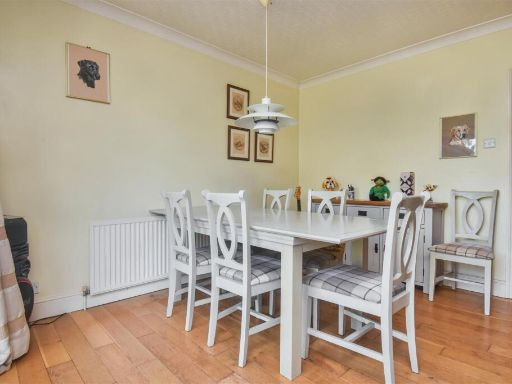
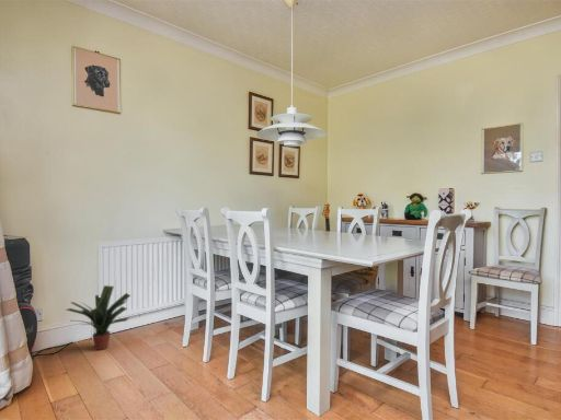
+ potted plant (95, 316)
